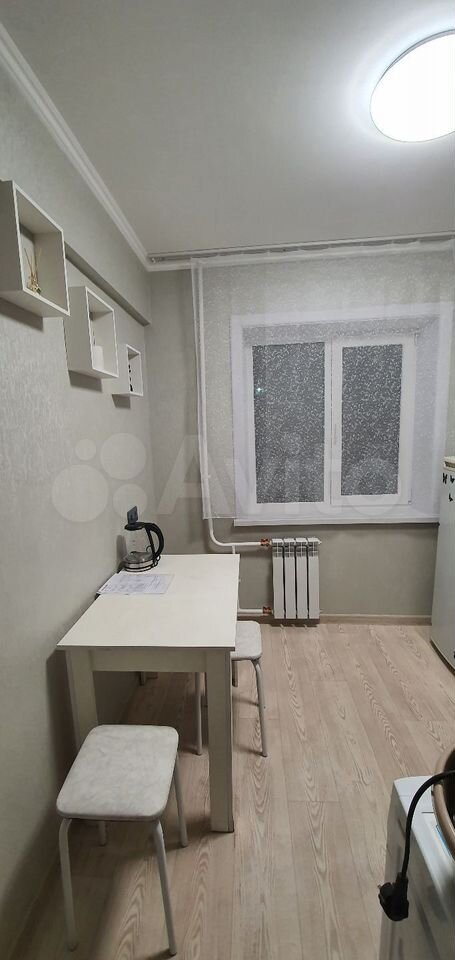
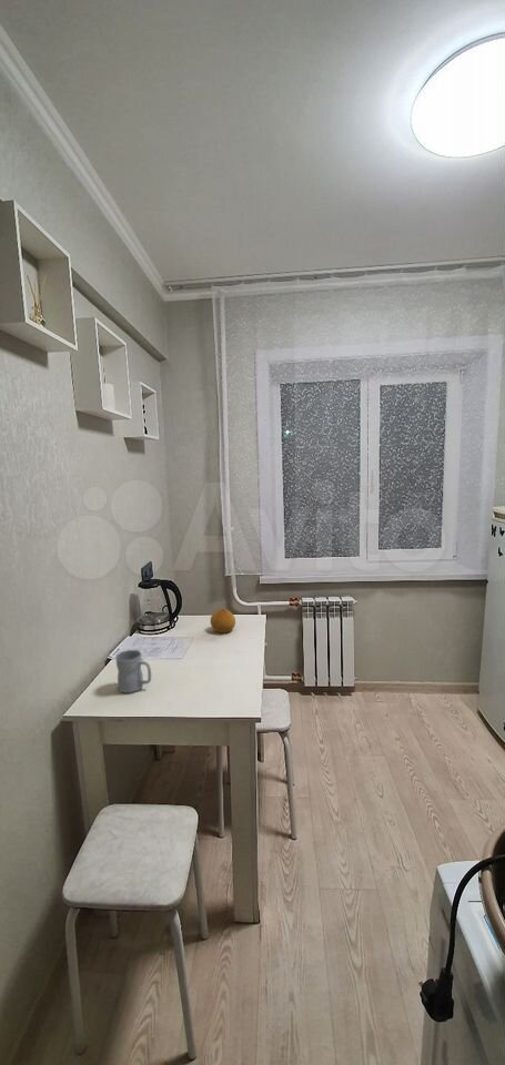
+ mug (134, 671)
+ fruit (223, 619)
